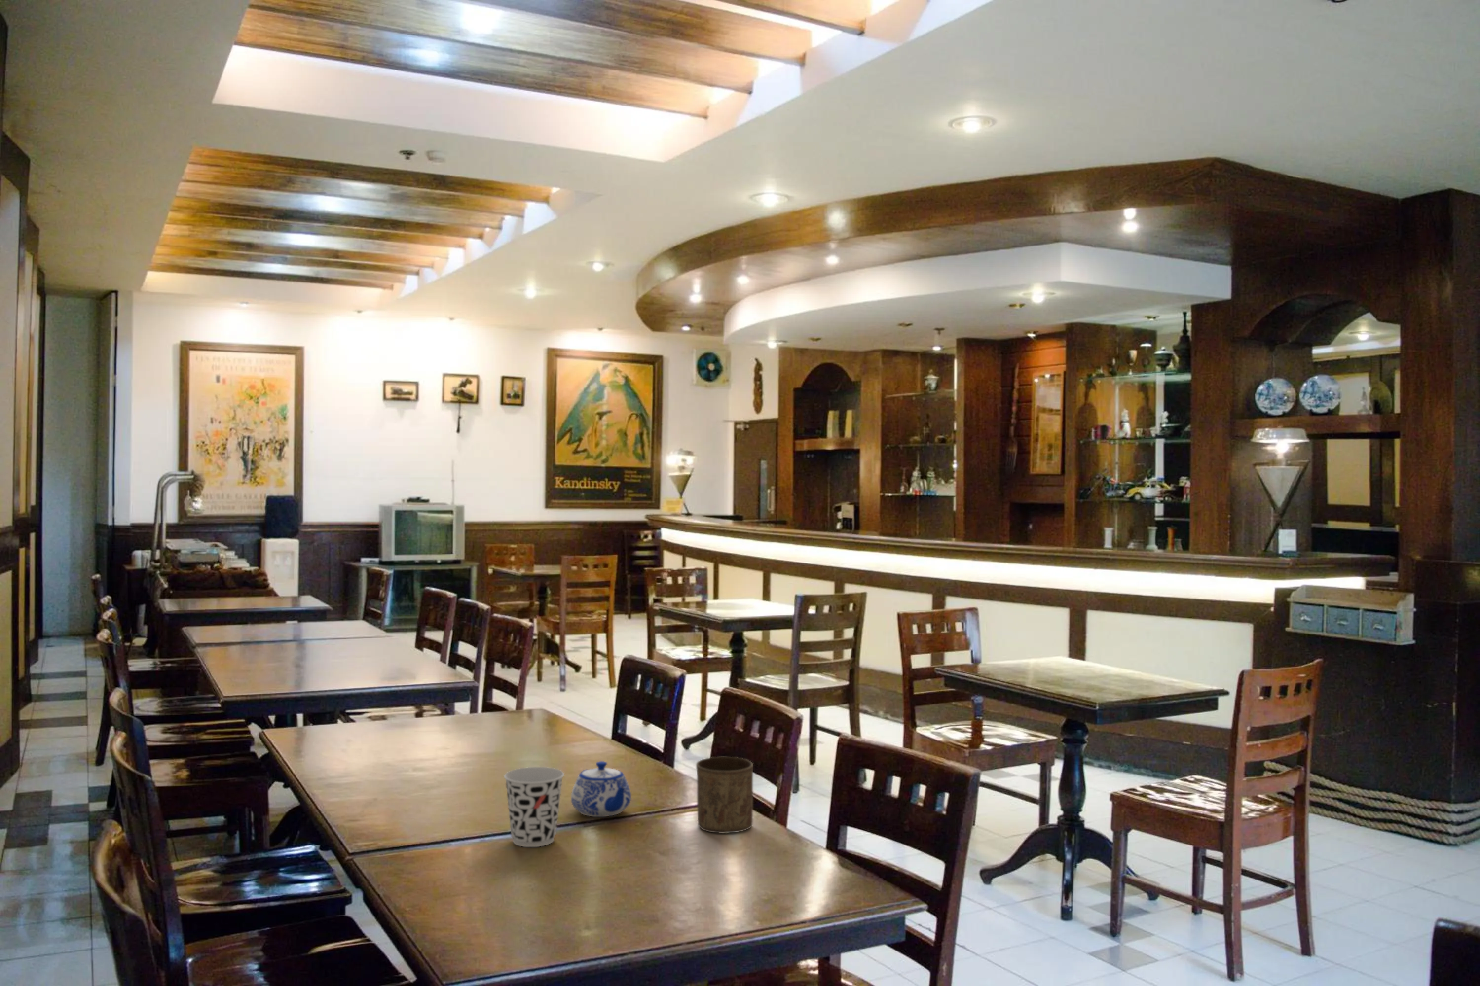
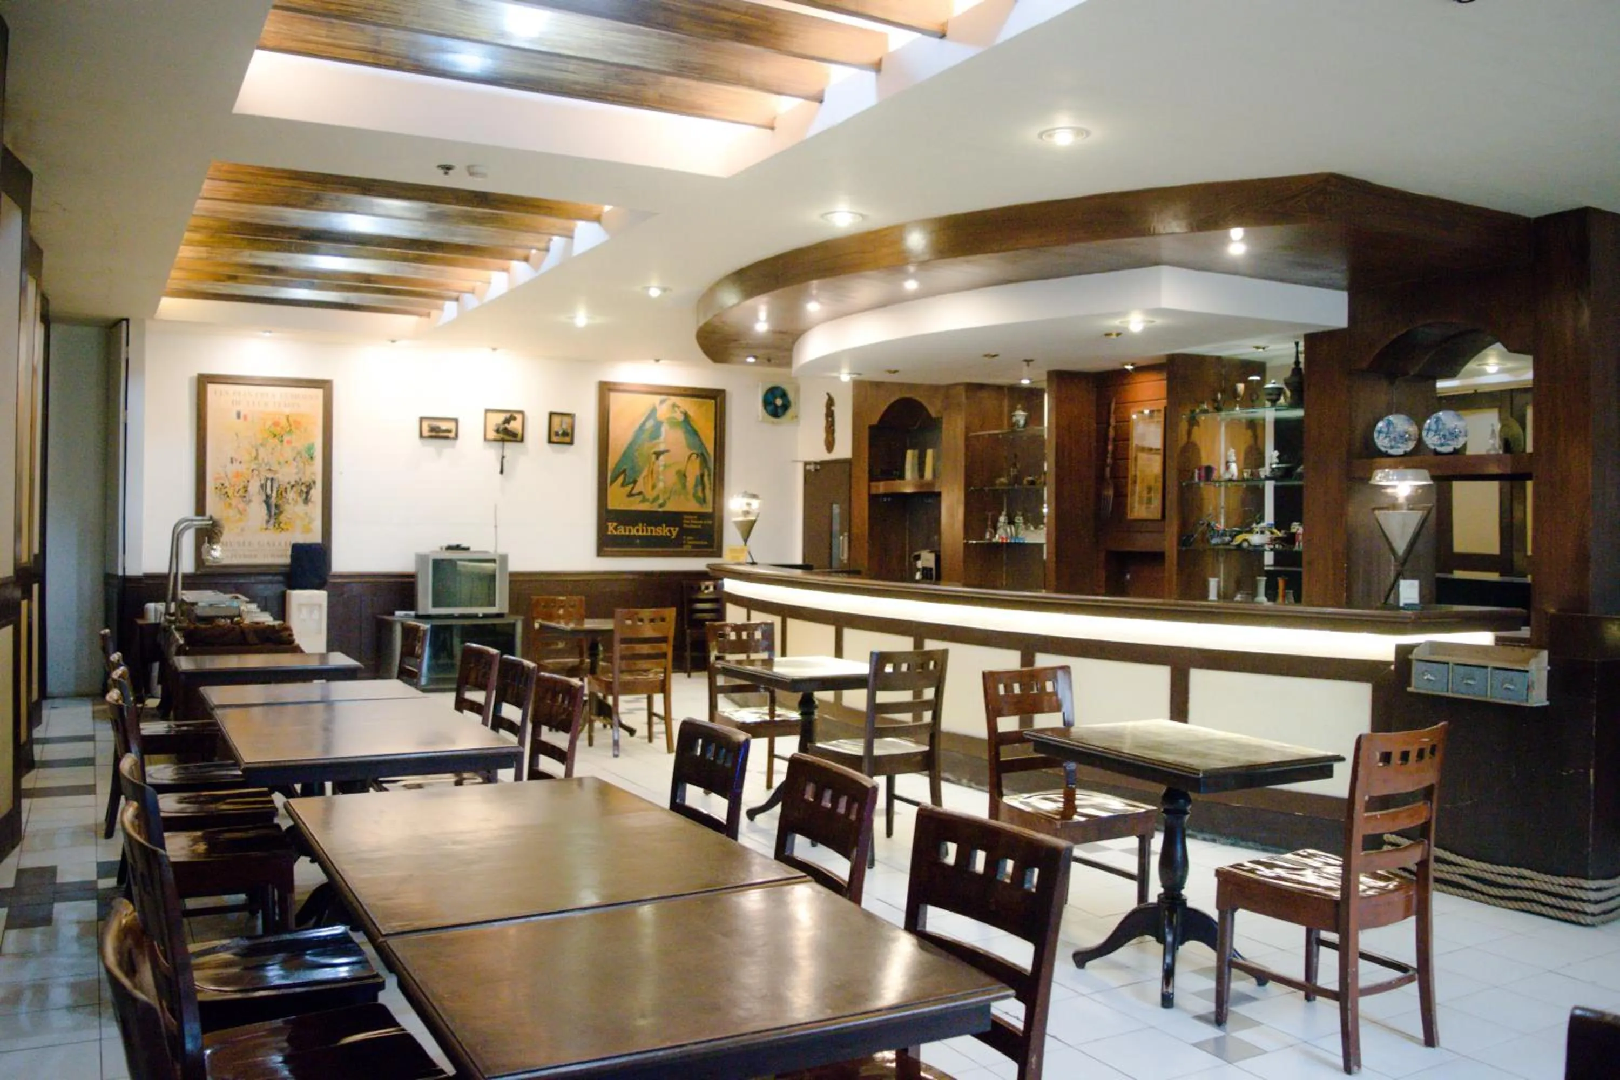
- cup (725, 795)
- cup (534, 807)
- teapot (603, 788)
